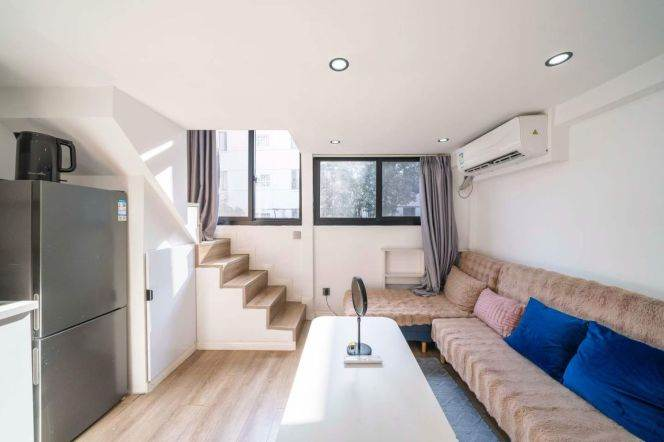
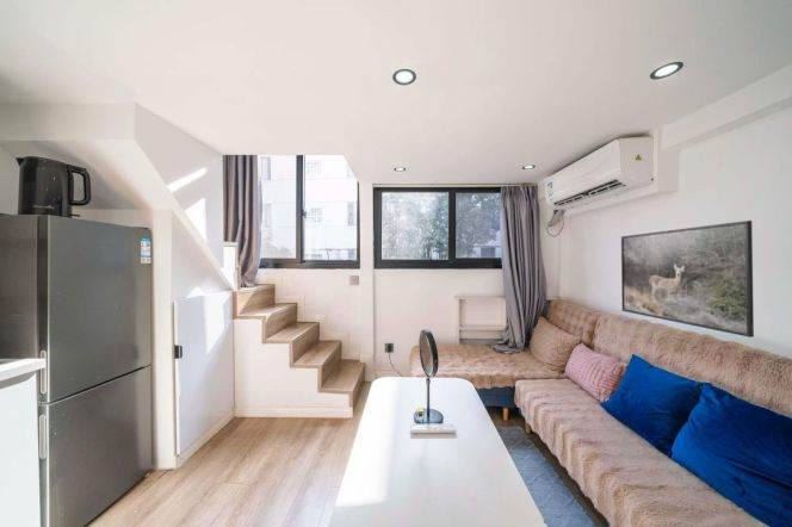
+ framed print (672, 275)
